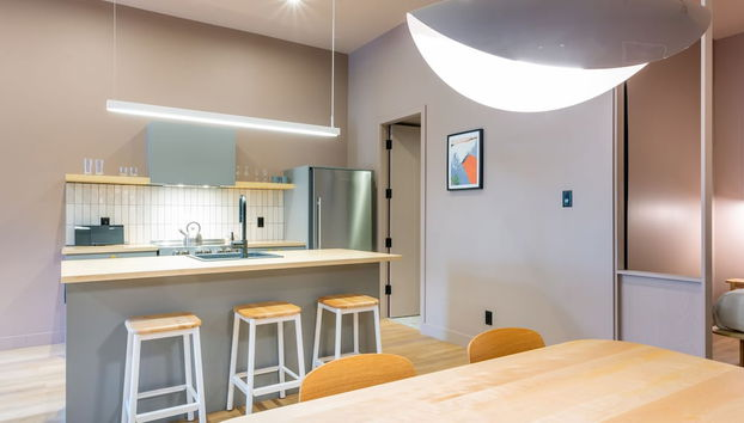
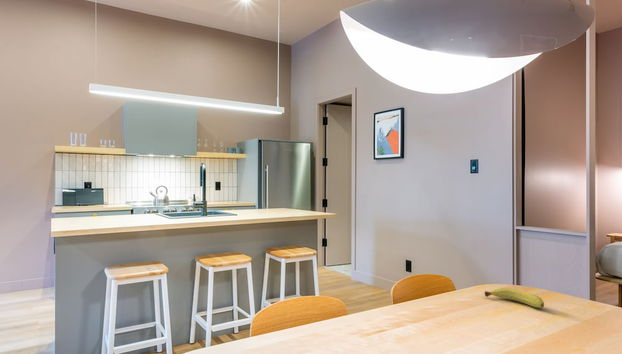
+ fruit (515, 297)
